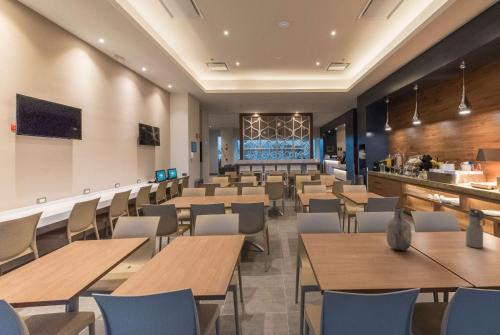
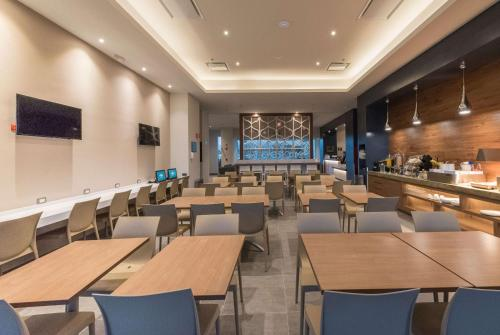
- vase (398, 228)
- water bottle (474, 227)
